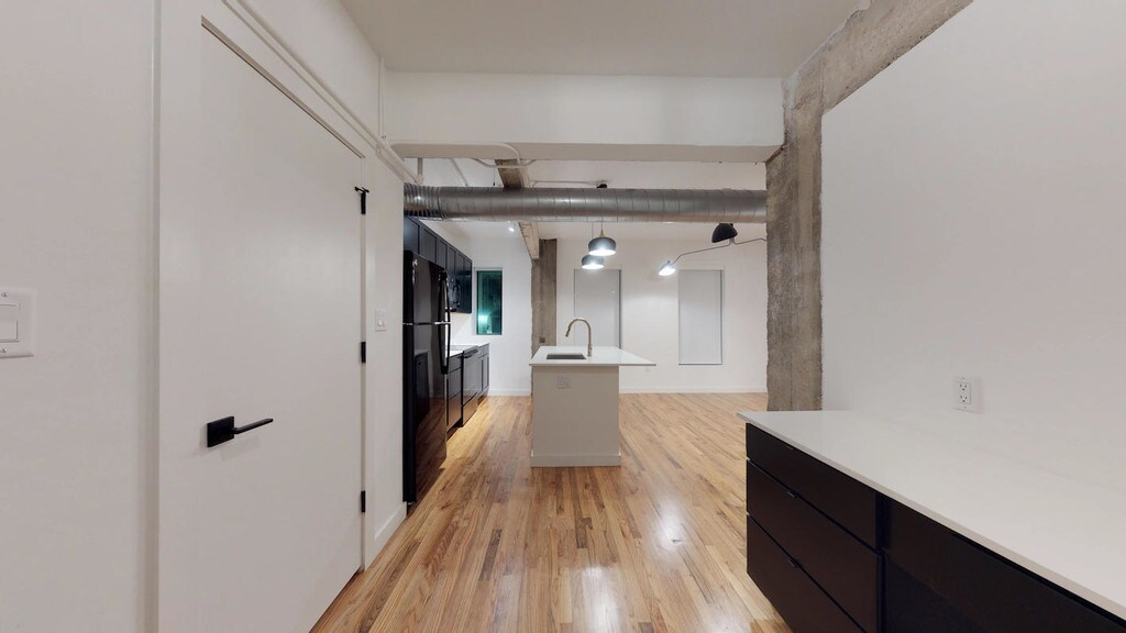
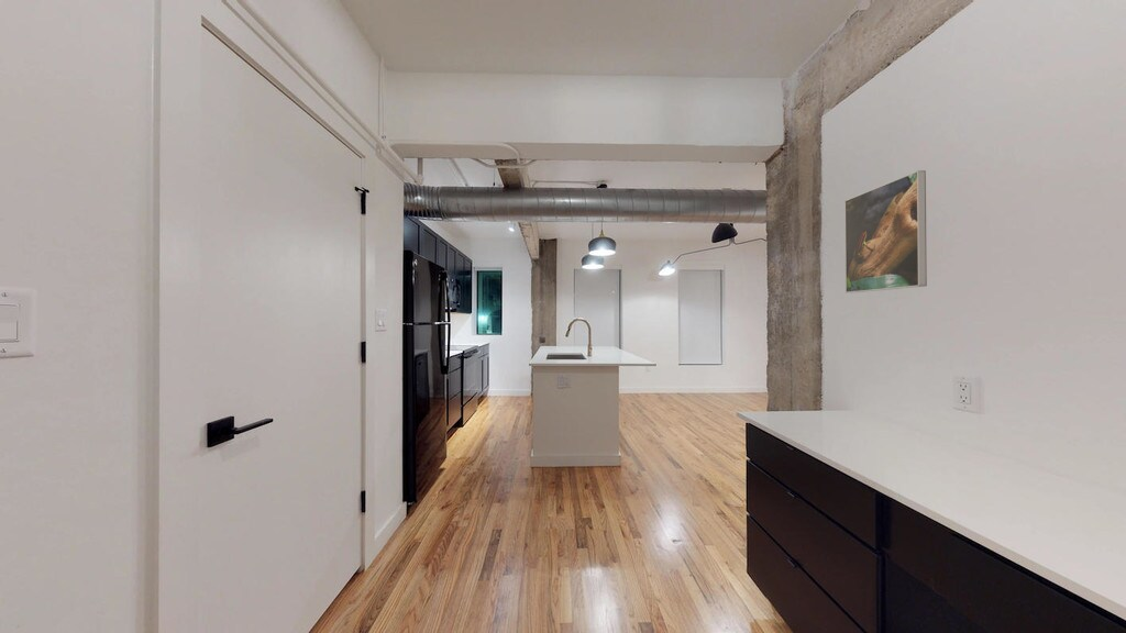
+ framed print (881, 238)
